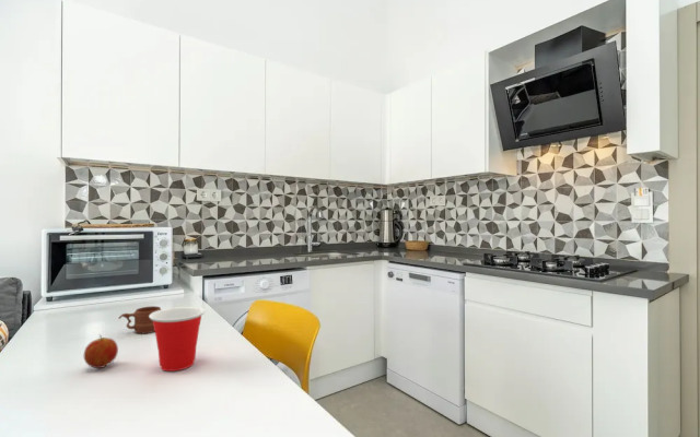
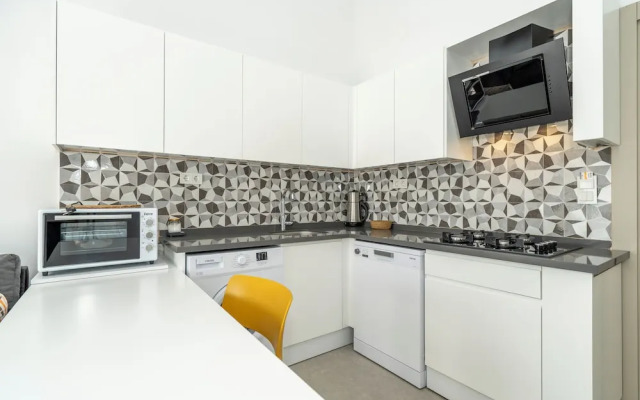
- fruit (101, 350)
- cup (177, 338)
- mug (140, 320)
